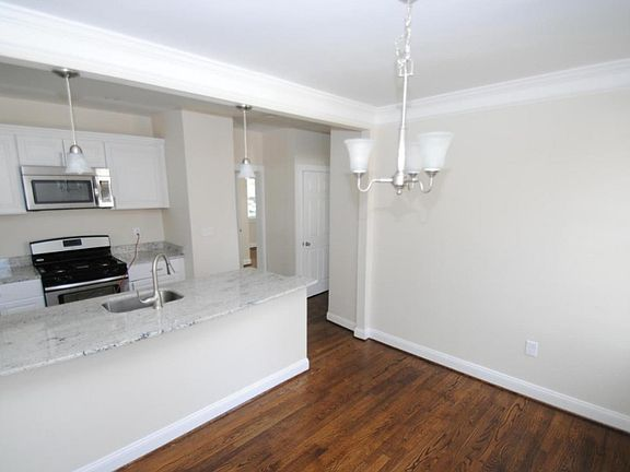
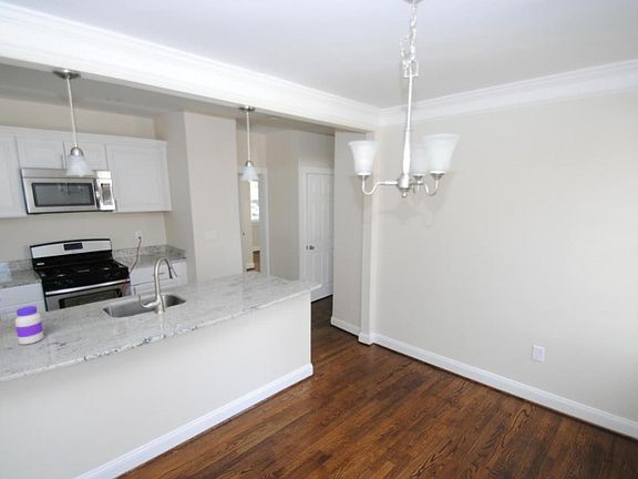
+ jar (29, 324)
